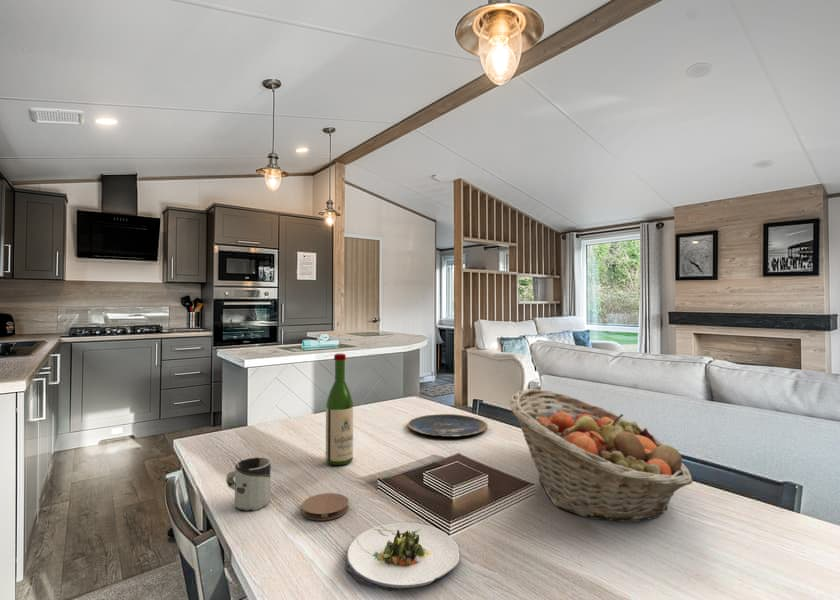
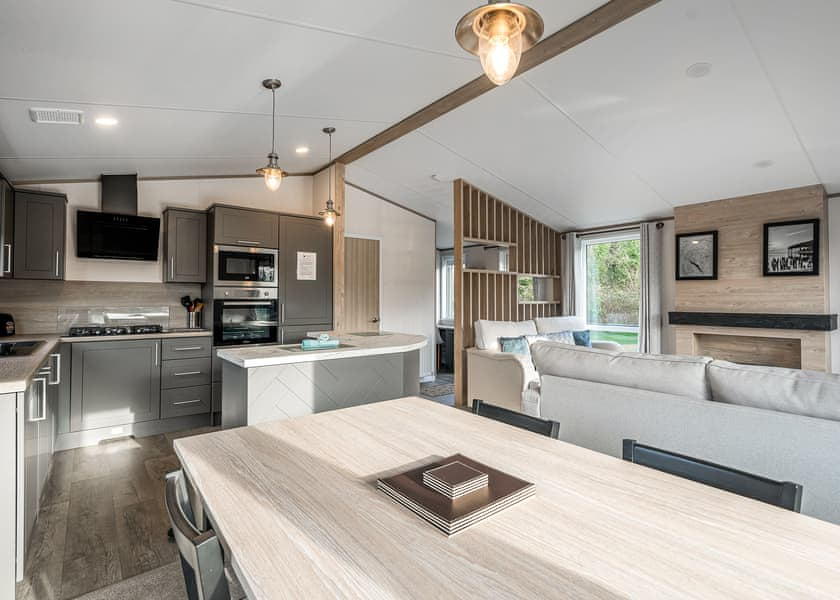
- cup (247, 483)
- coaster (325, 506)
- salad plate (402, 545)
- fruit basket (592, 444)
- plate (447, 425)
- wine bottle (339, 407)
